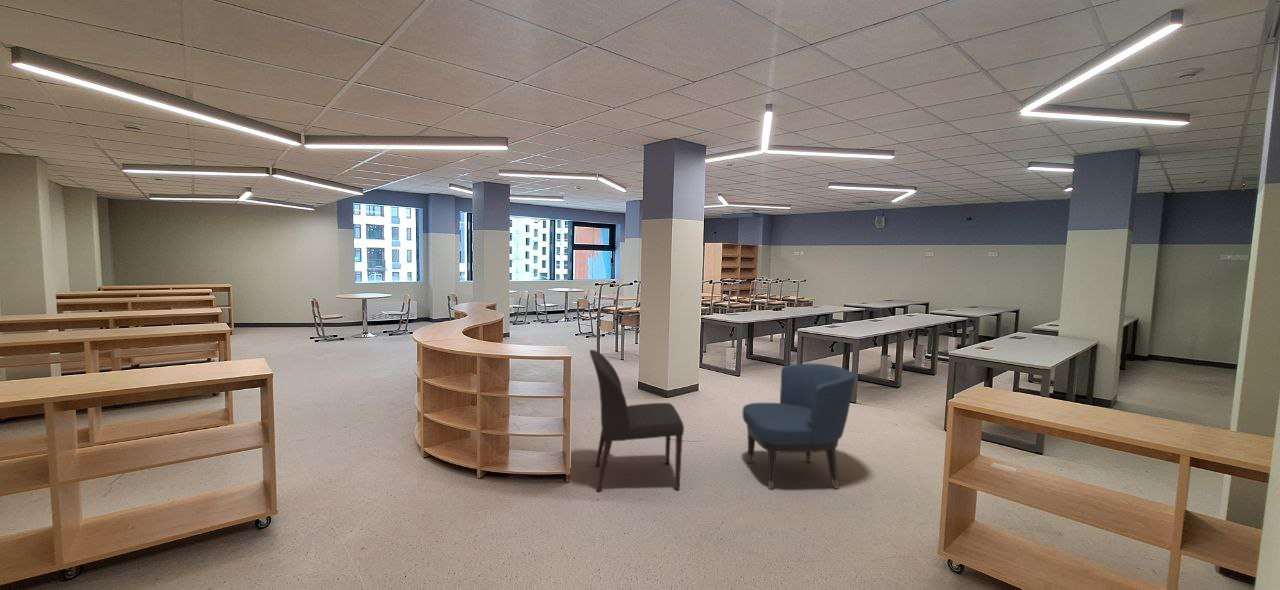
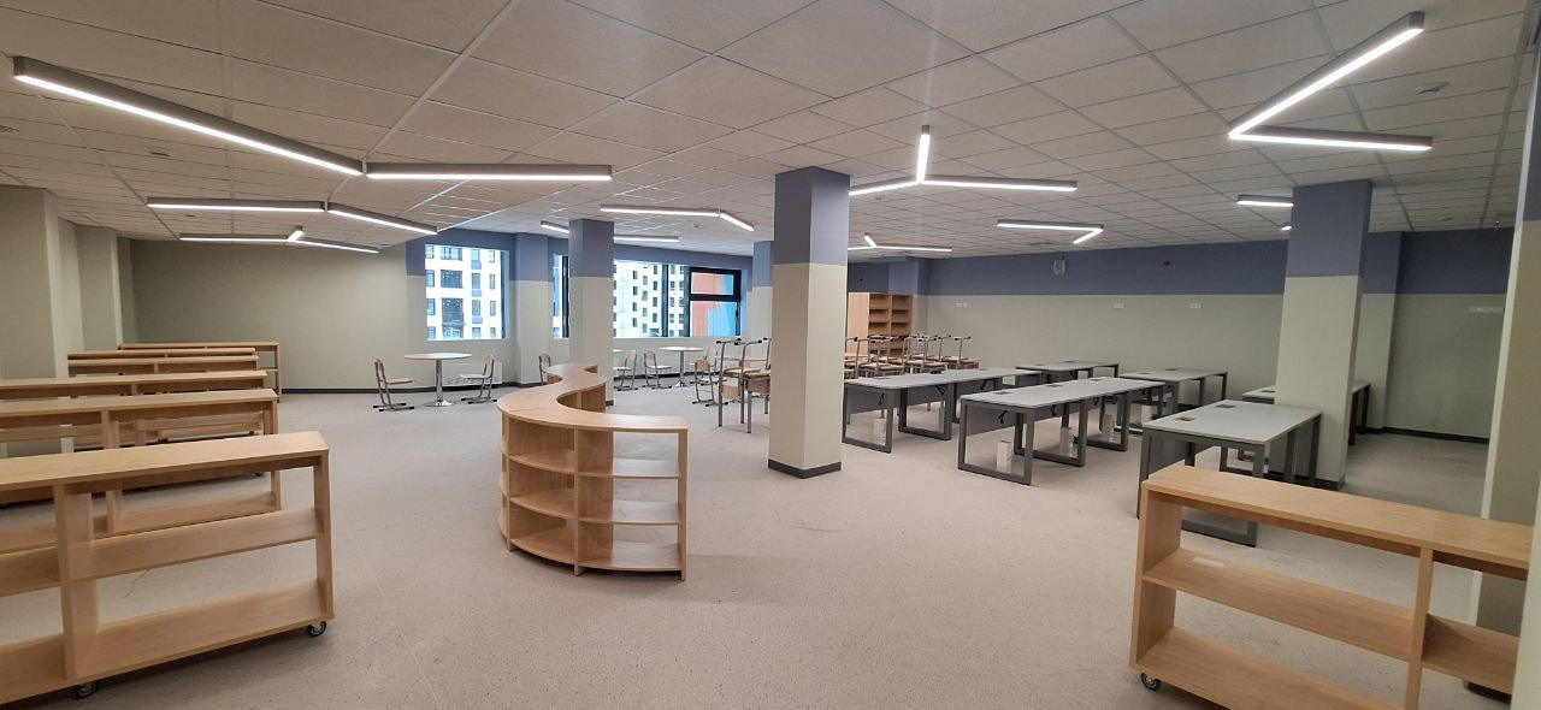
- chair (633, 414)
- chair (797, 421)
